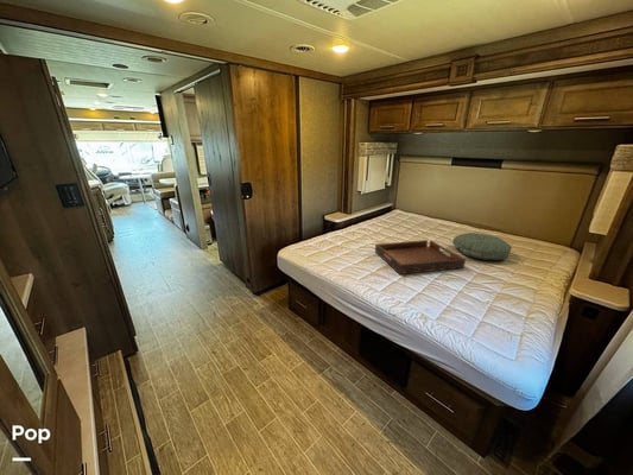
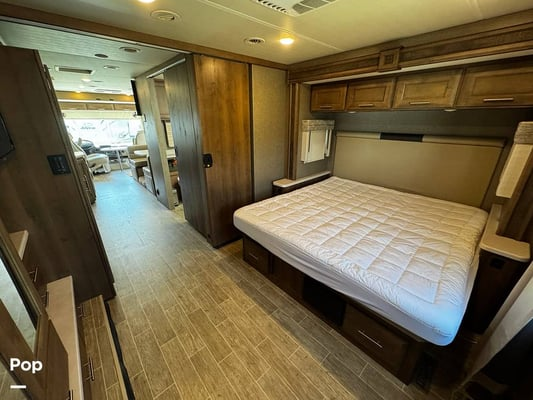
- serving tray (416, 254)
- pillow (481, 245)
